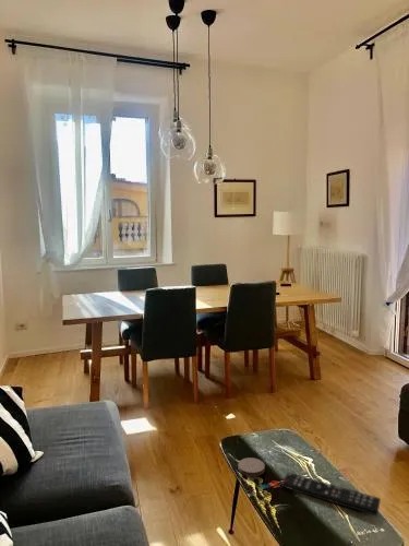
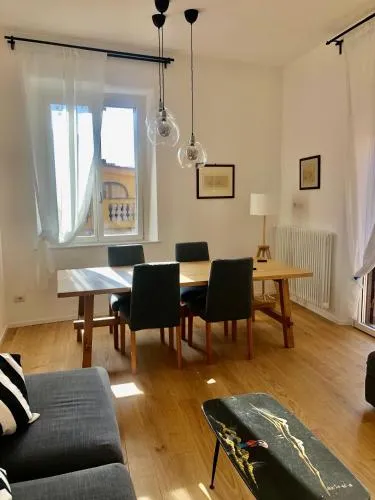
- coaster (251, 466)
- remote control (328, 491)
